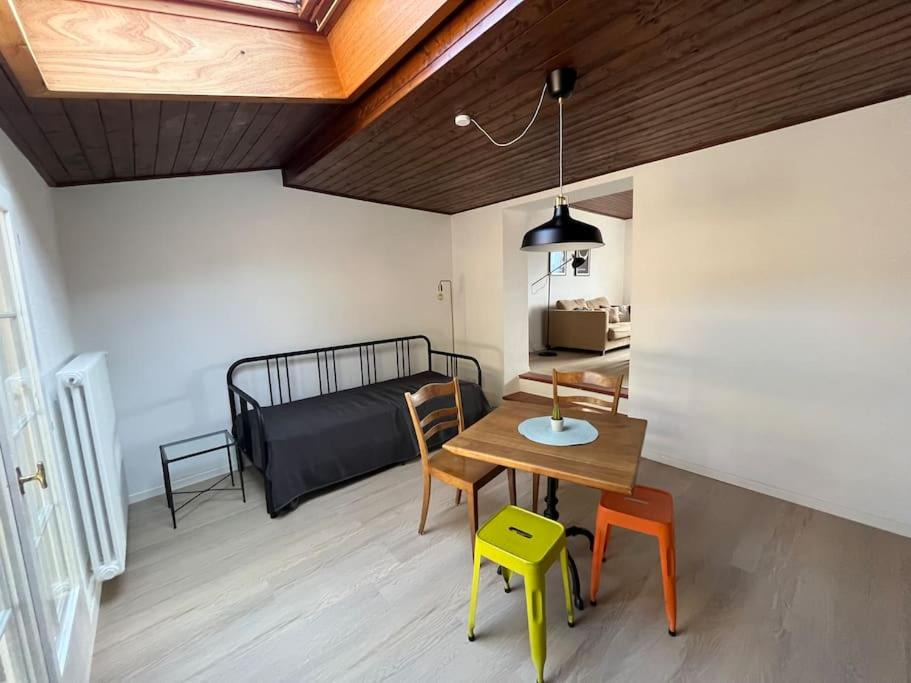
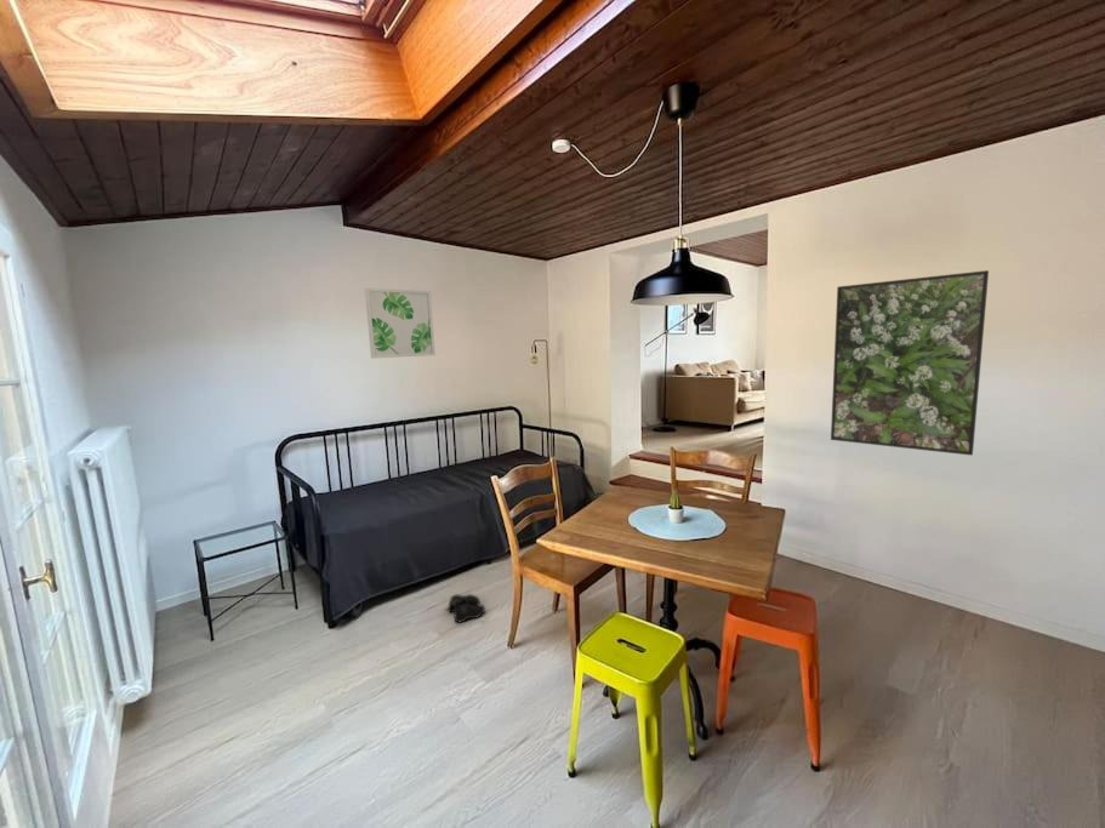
+ boots (462, 601)
+ wall art (401, 324)
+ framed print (900, 365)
